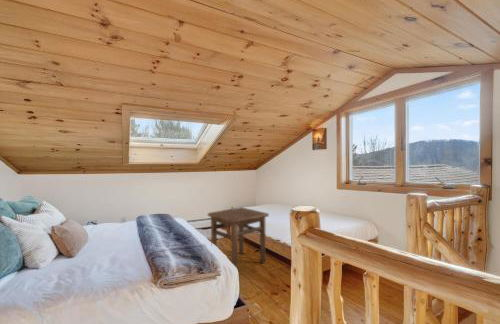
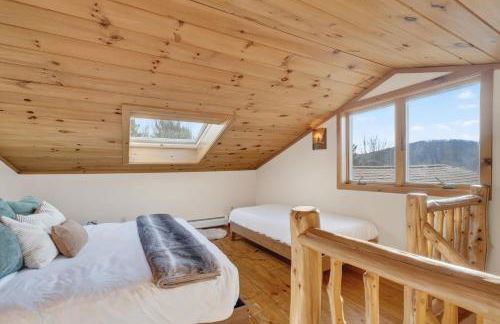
- side table (237, 237)
